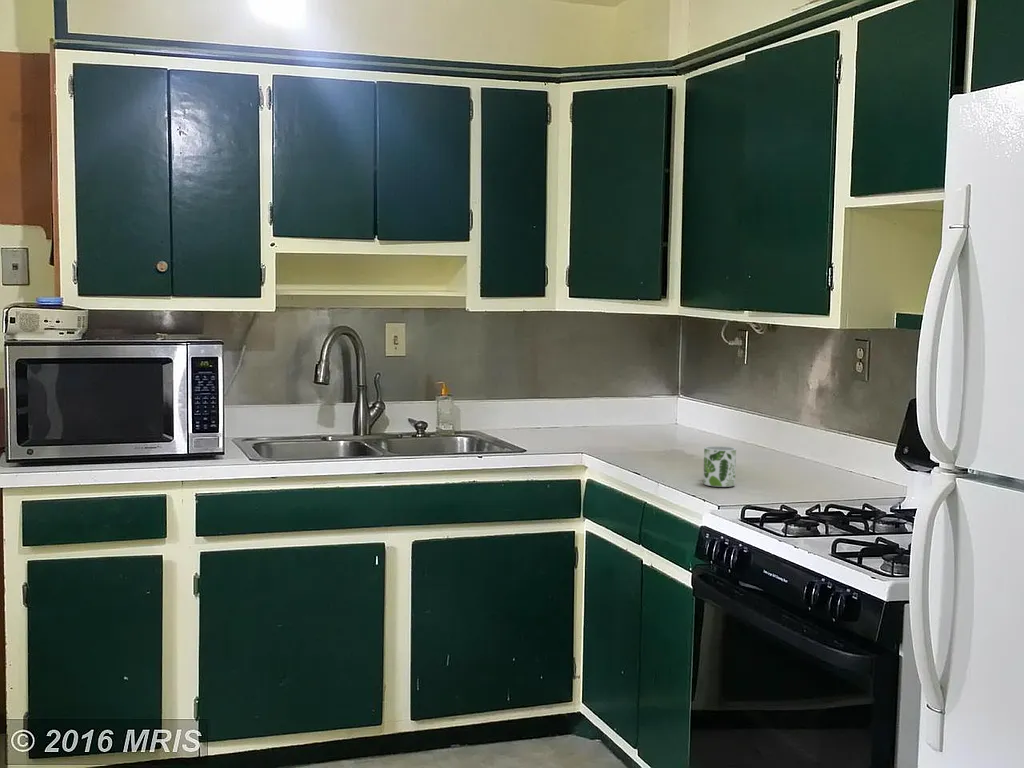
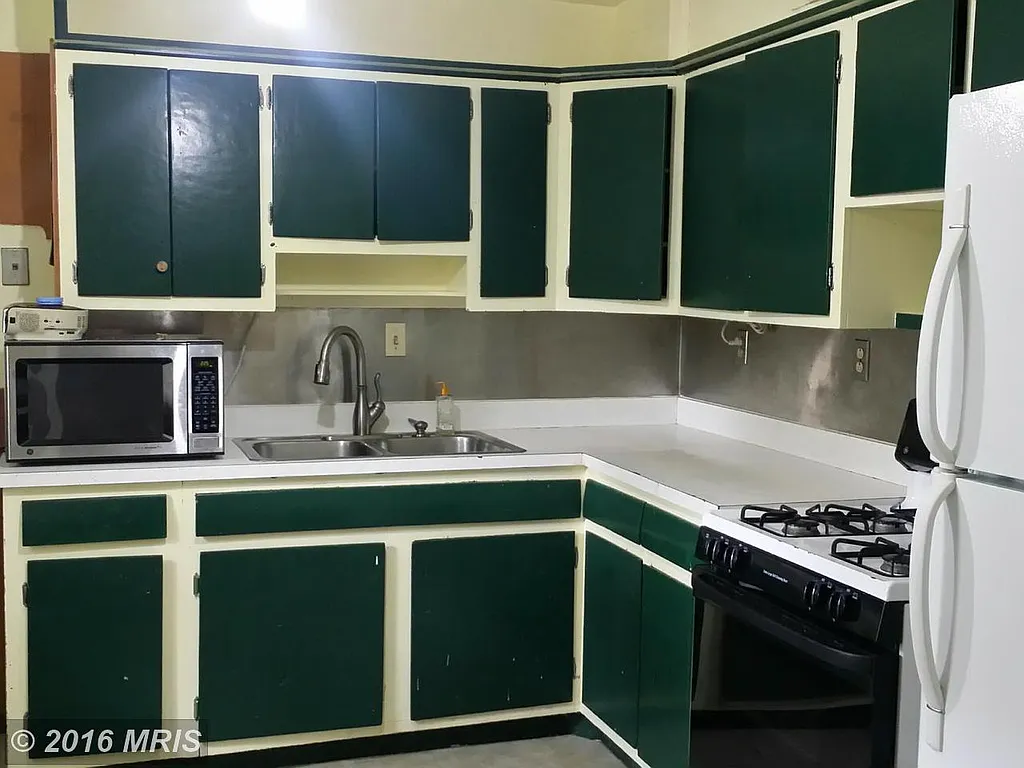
- mug (716, 465)
